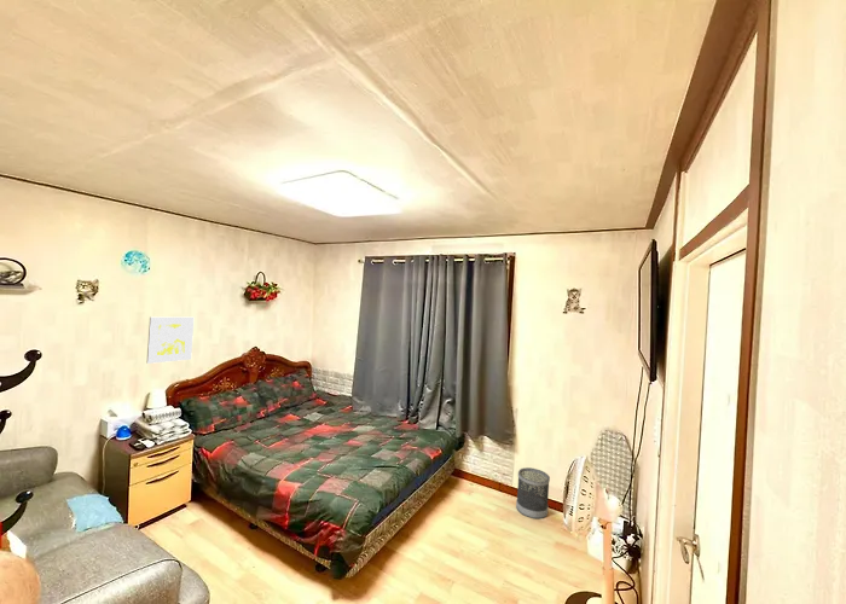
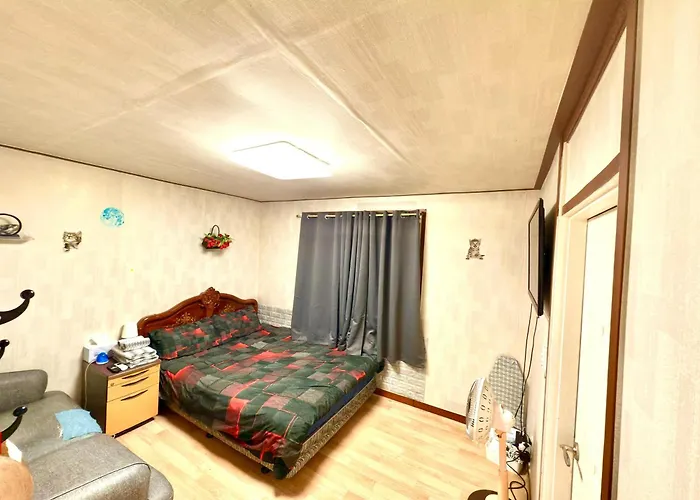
- wall art (170, 338)
- wastebasket (532, 492)
